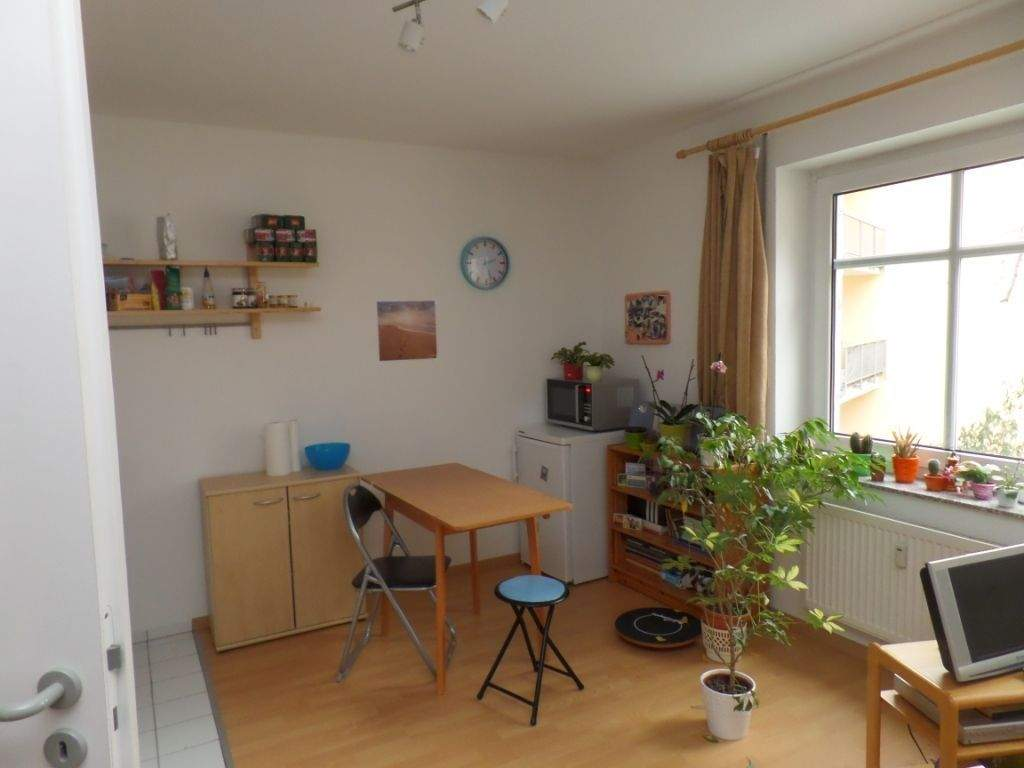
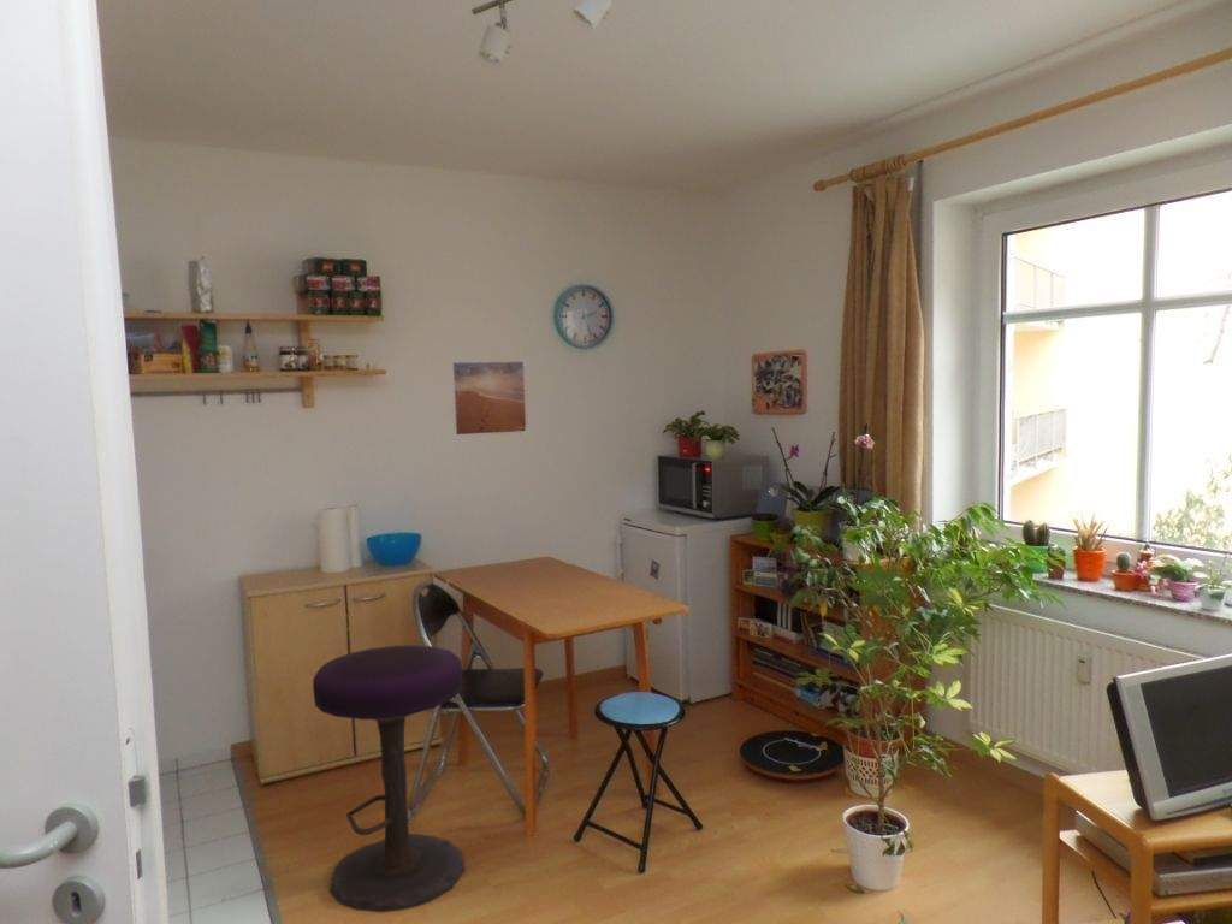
+ stool (393, 765)
